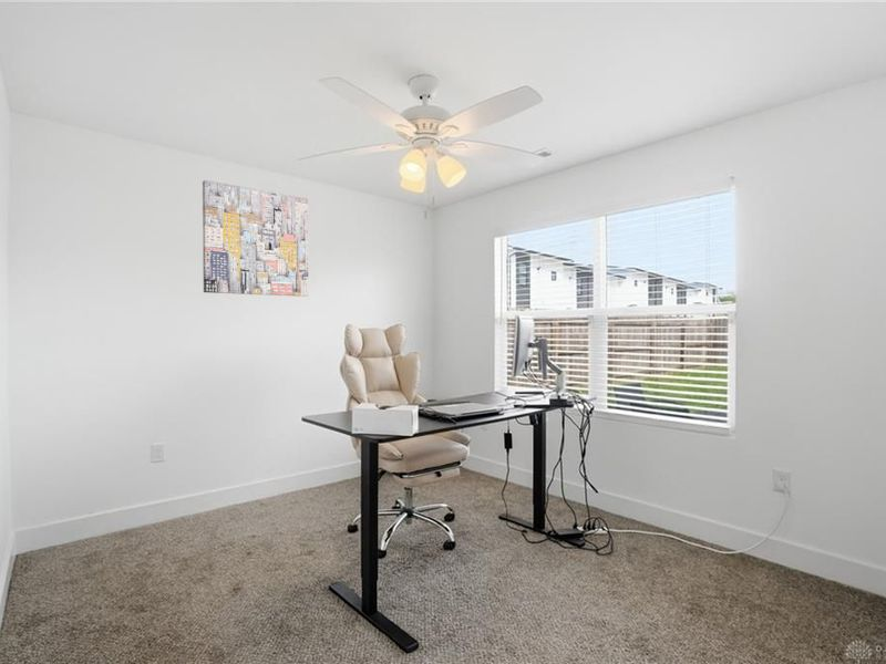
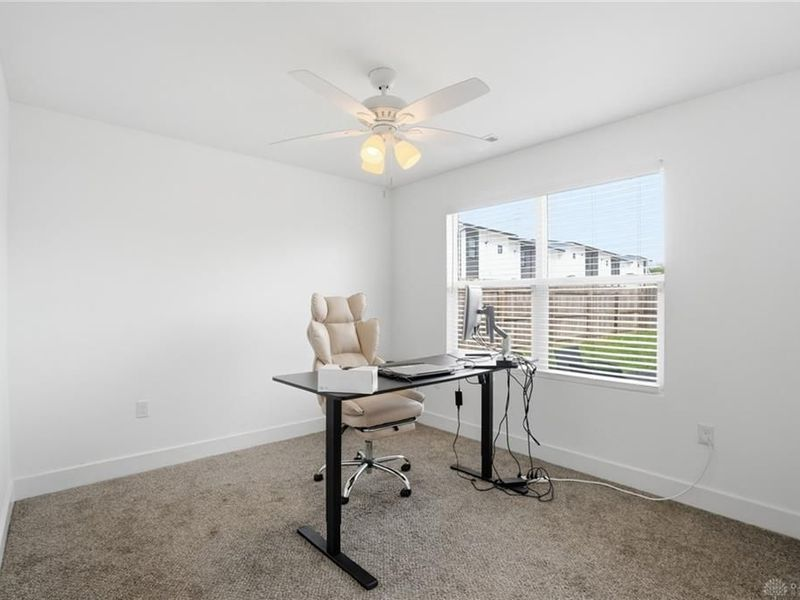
- wall art (258, 242)
